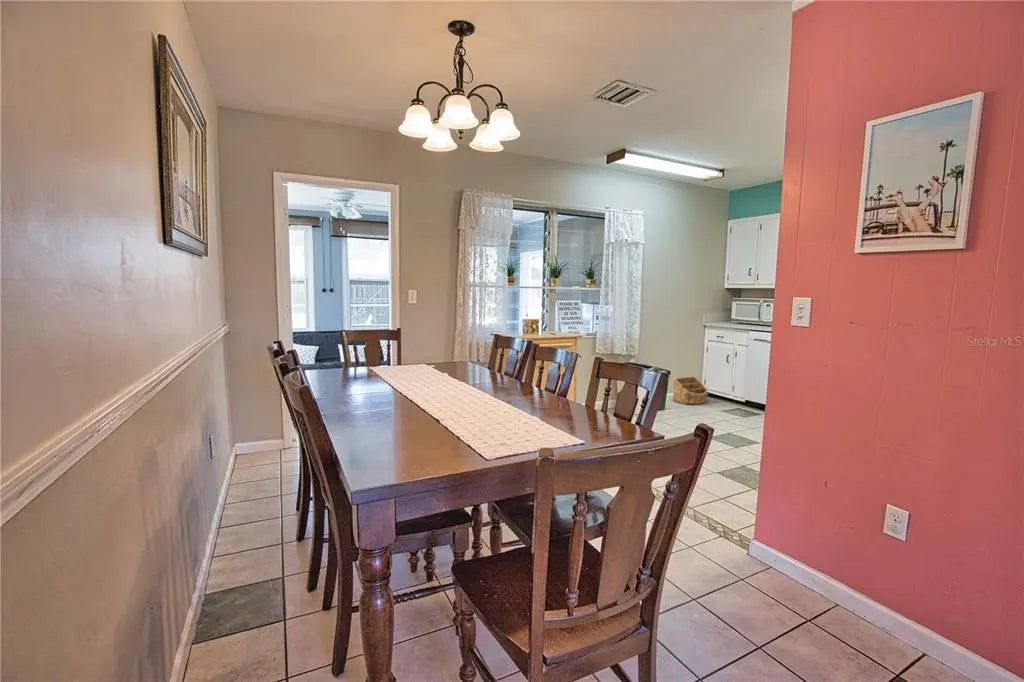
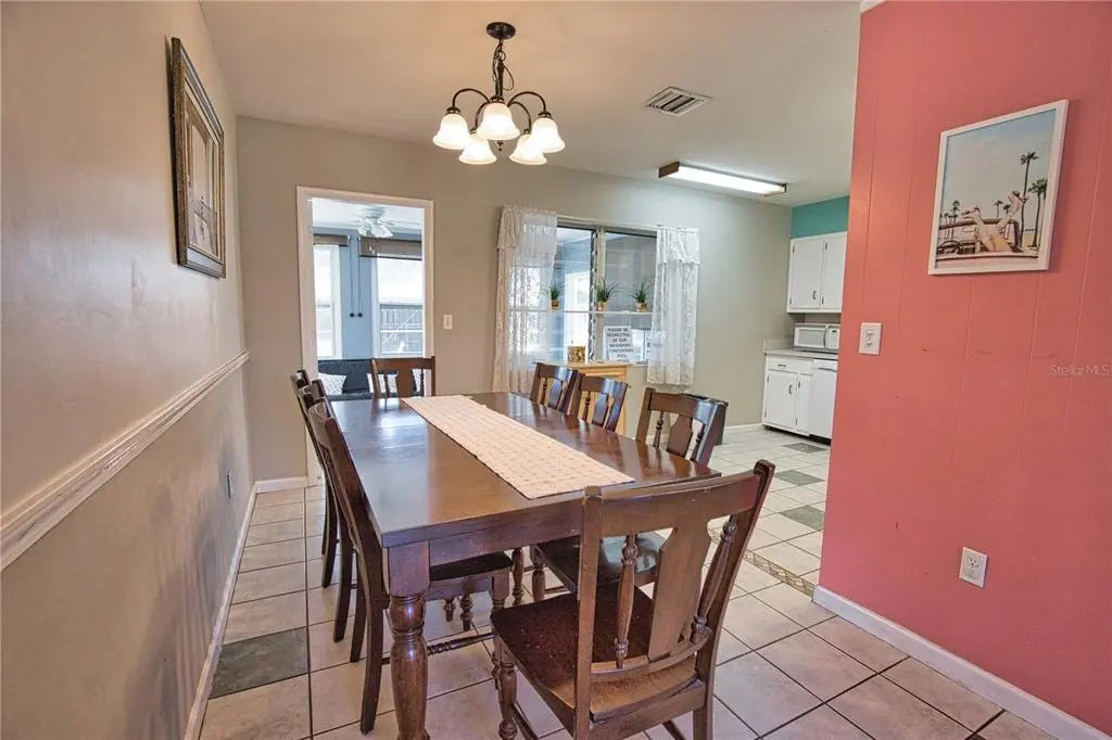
- basket (691, 390)
